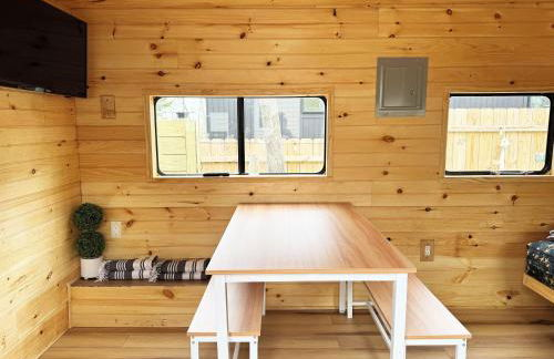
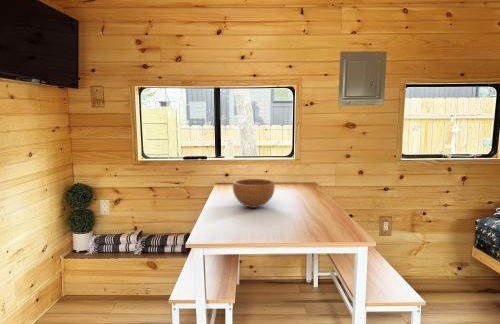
+ bowl (253, 194)
